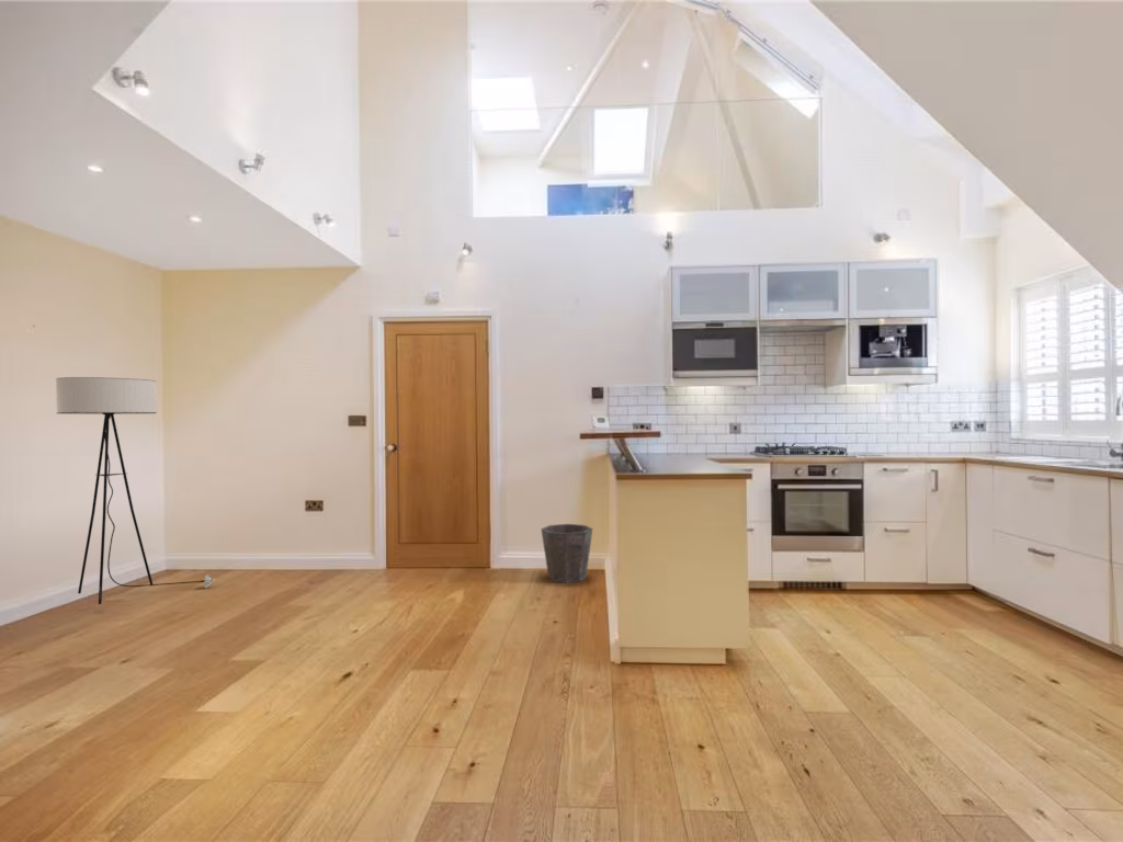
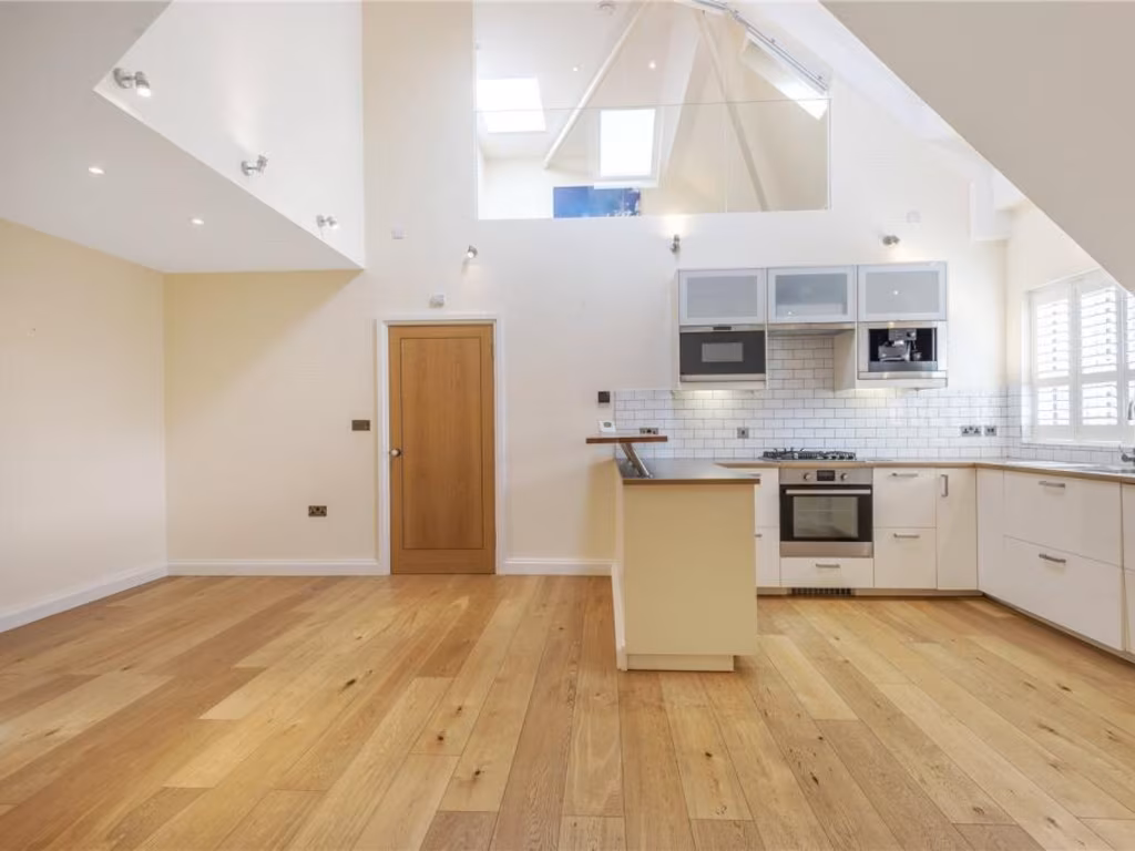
- waste bin (567, 553)
- floor lamp (128, 489)
